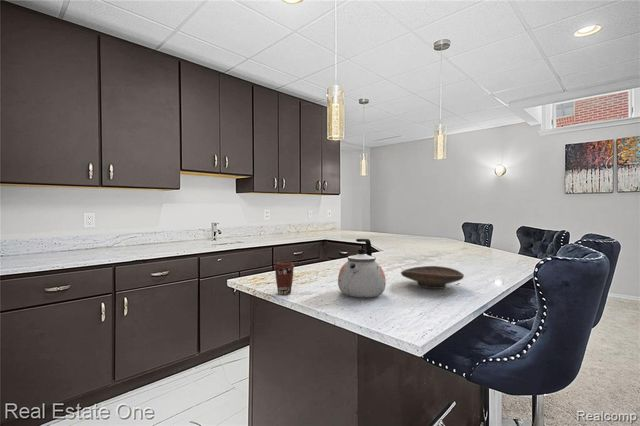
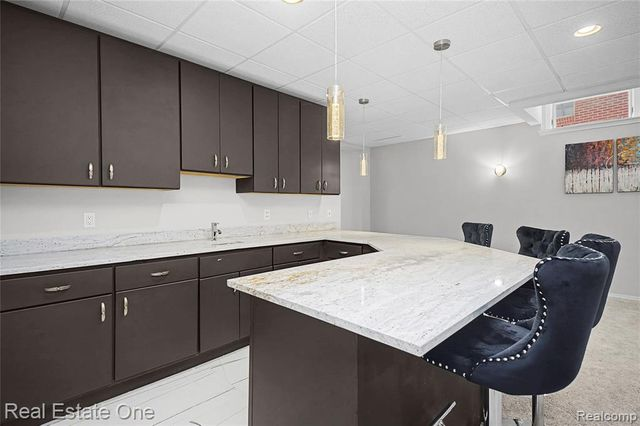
- decorative bowl (431, 277)
- coffee cup (284, 278)
- kettle (361, 266)
